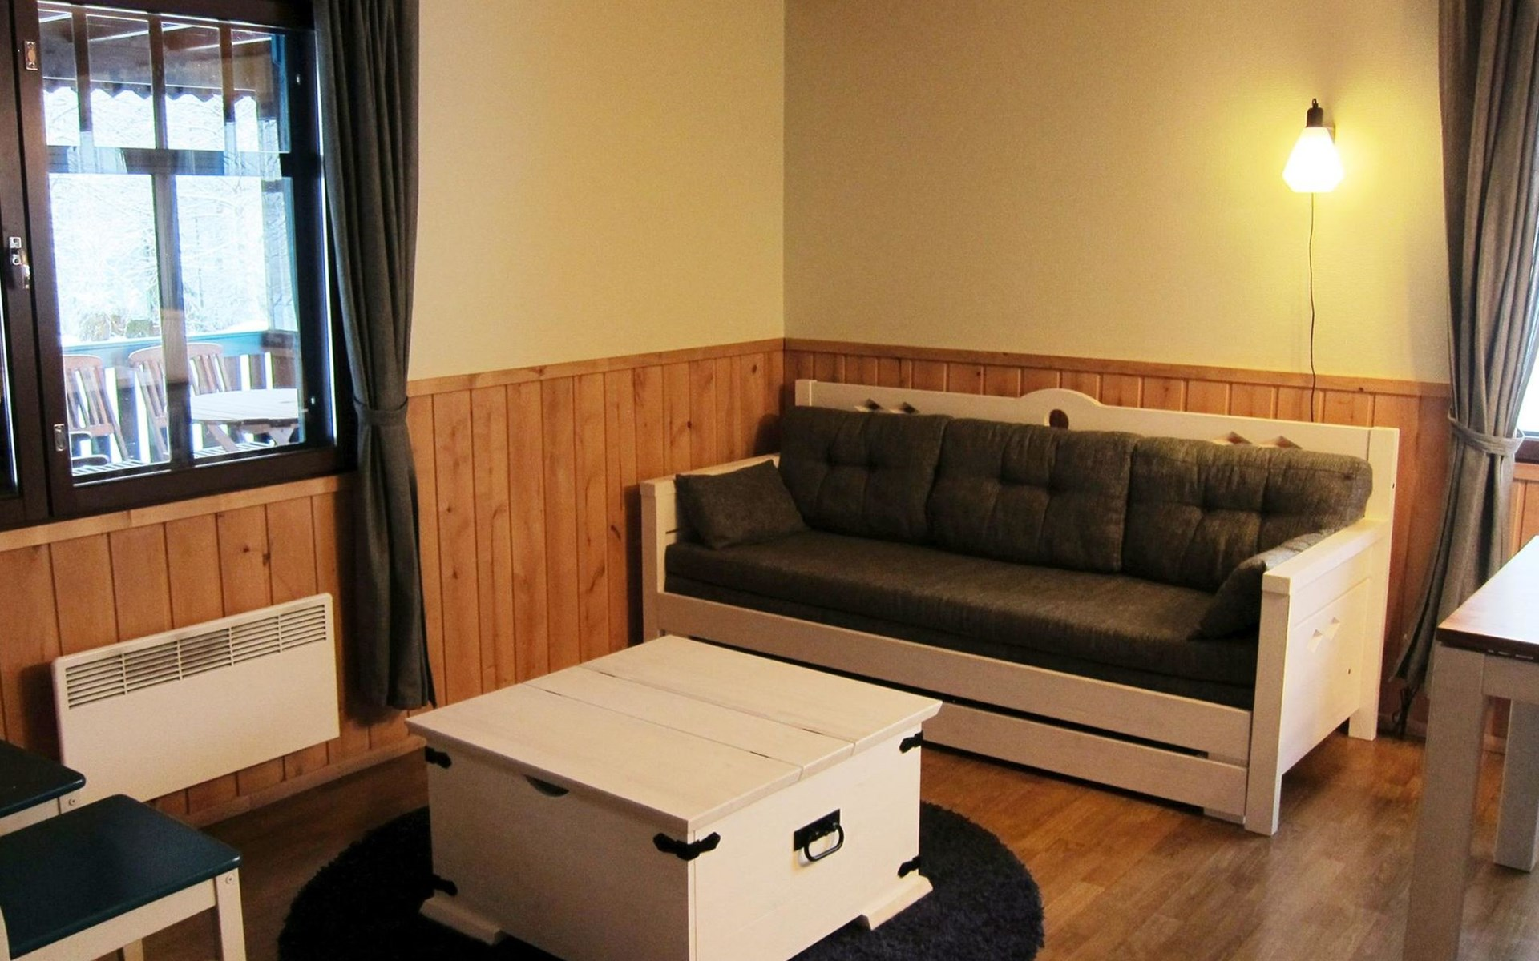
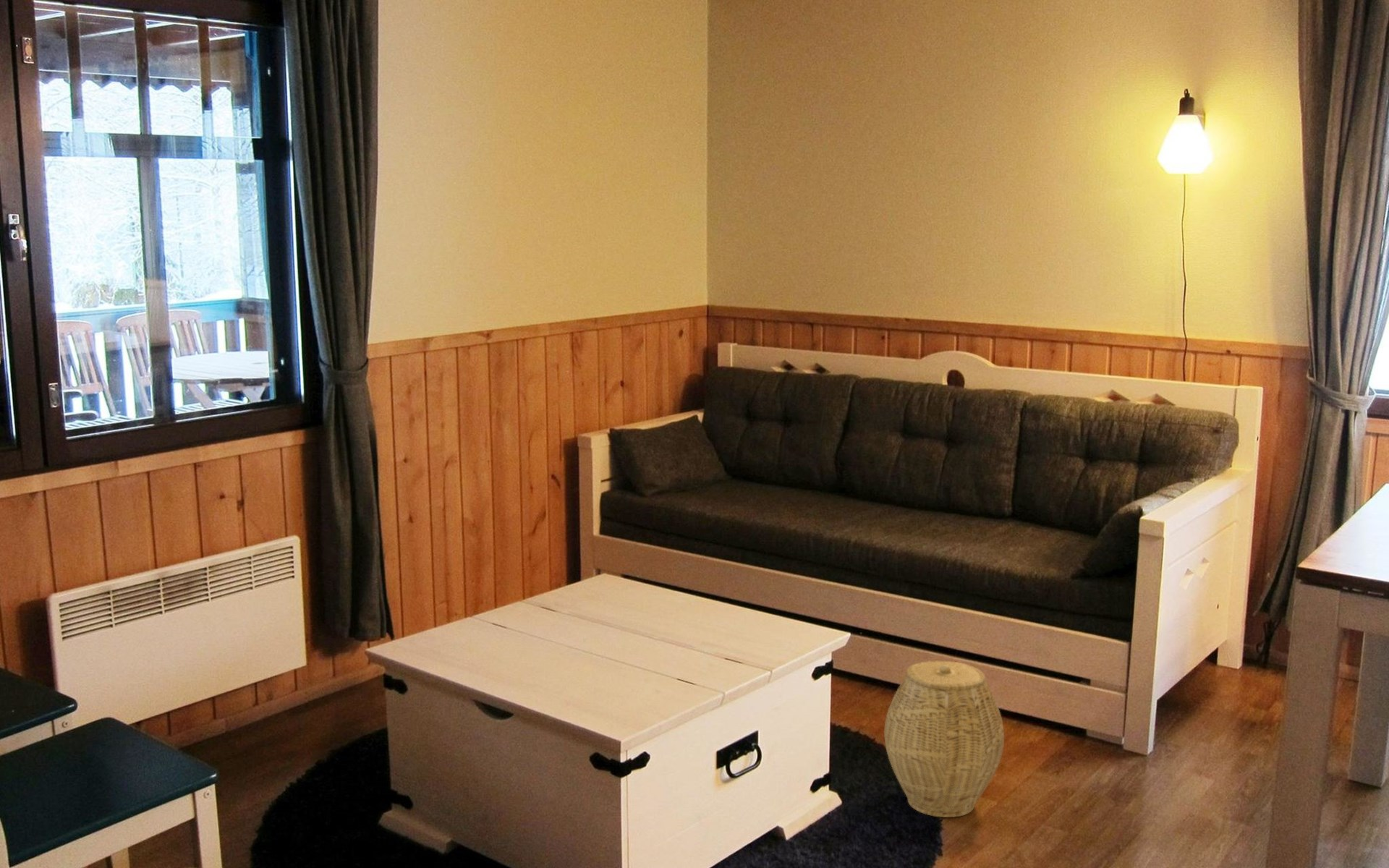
+ woven basket (943, 734)
